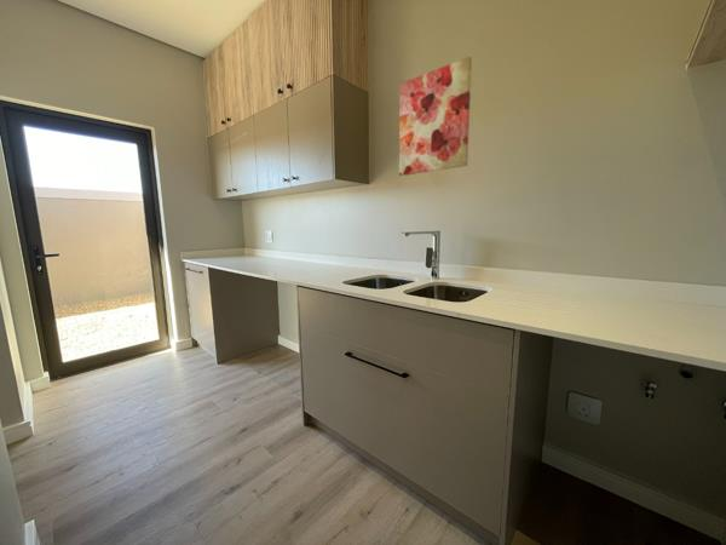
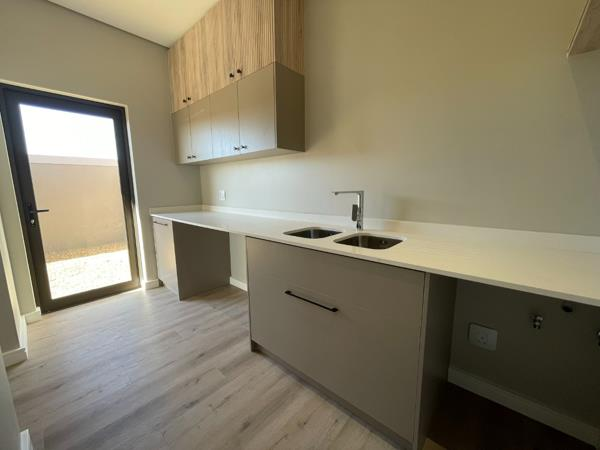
- wall art (431, 122)
